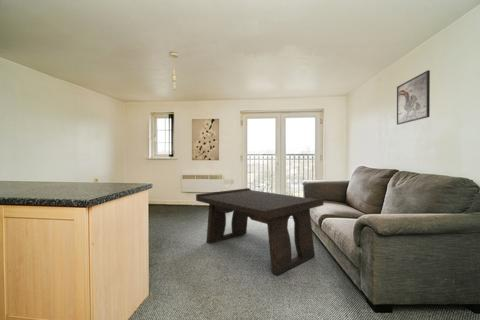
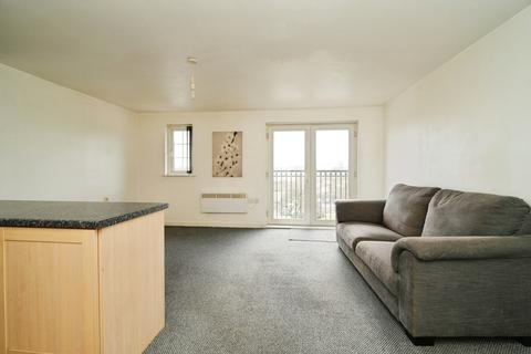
- coffee table (256, 220)
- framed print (411, 100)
